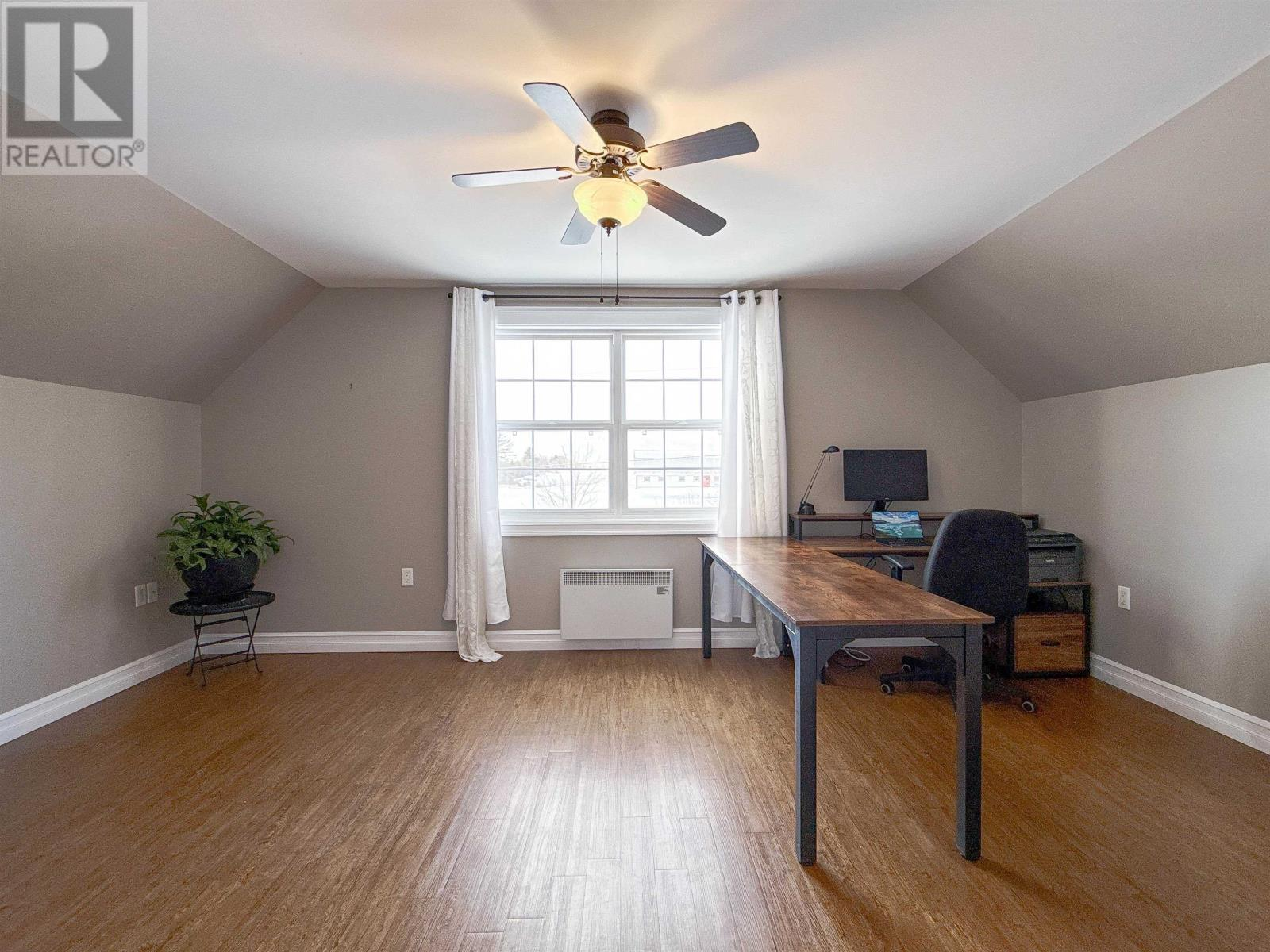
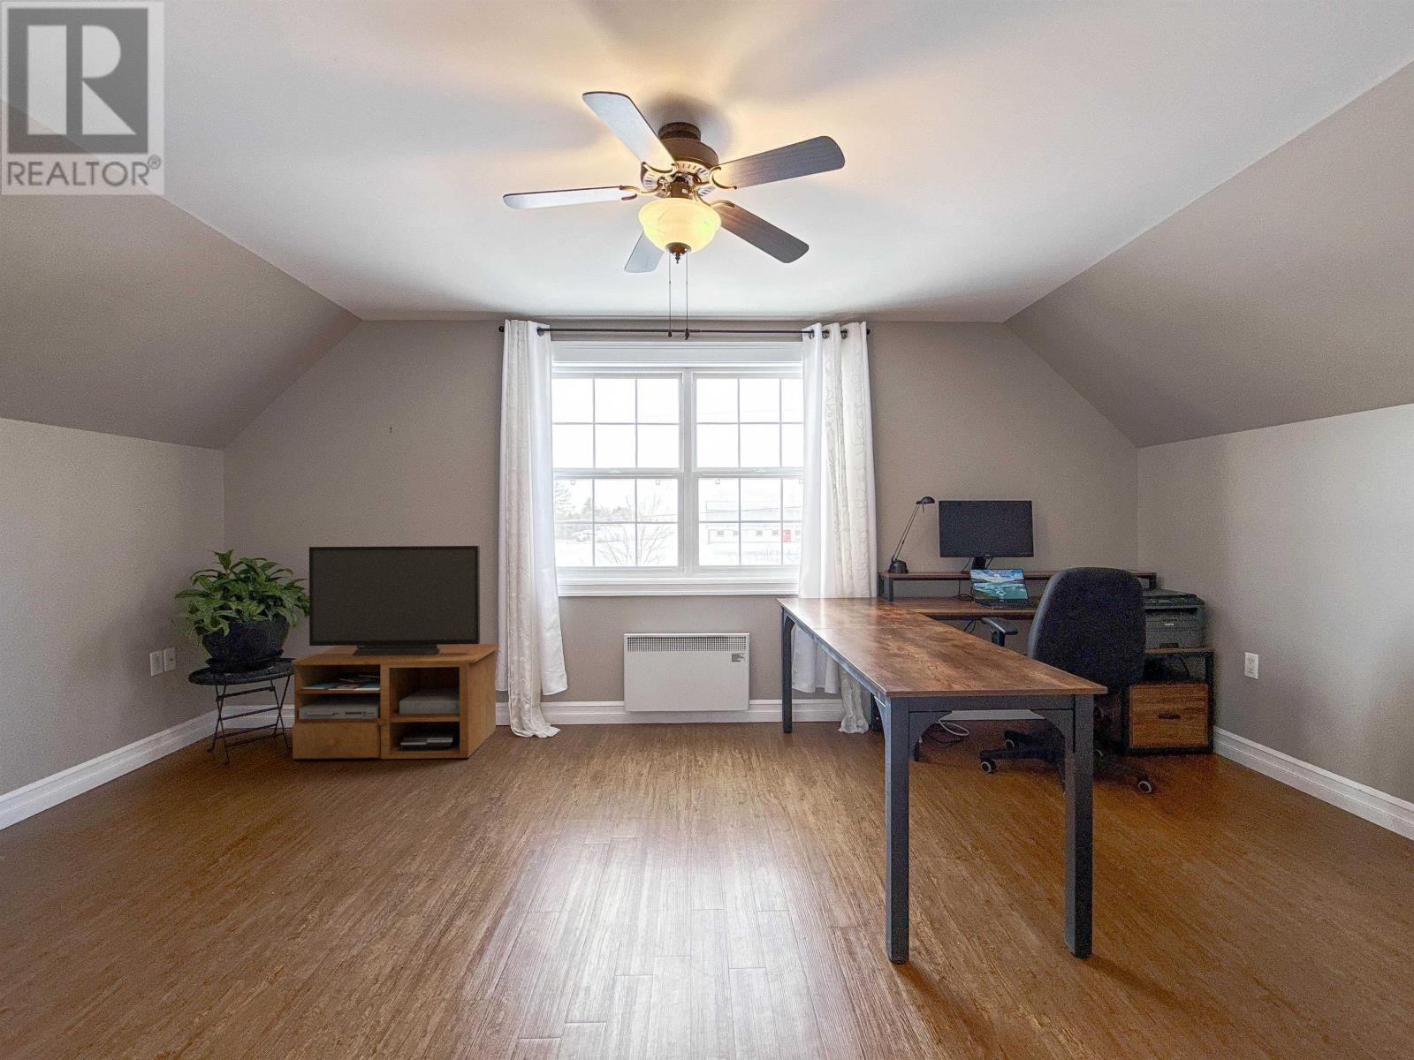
+ tv stand (399, 646)
